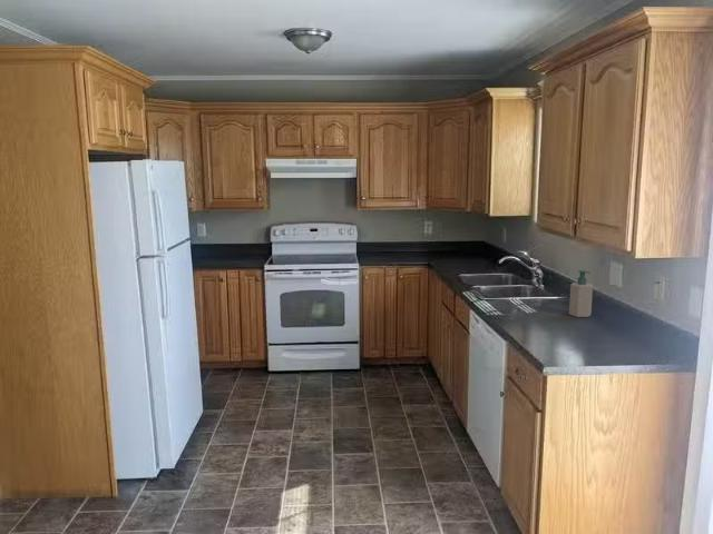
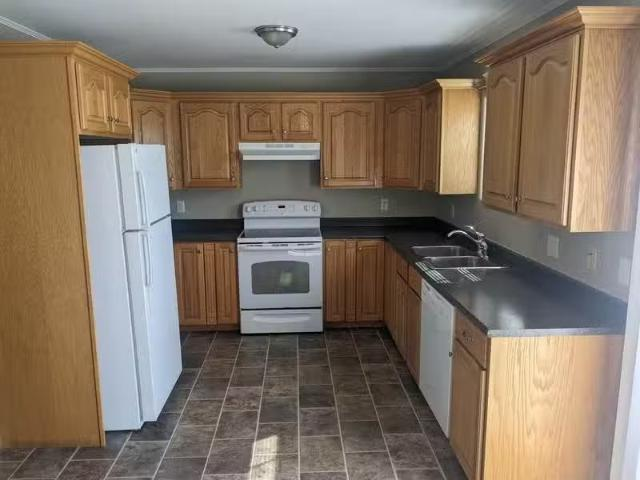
- soap bottle (580, 293)
